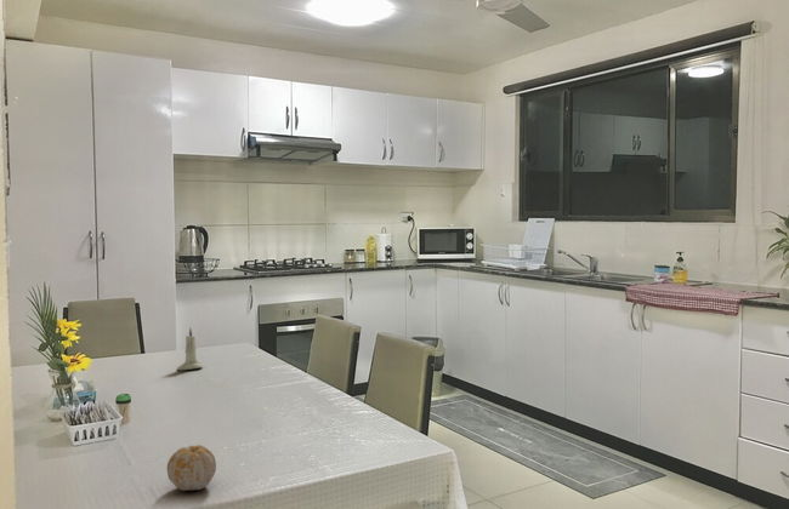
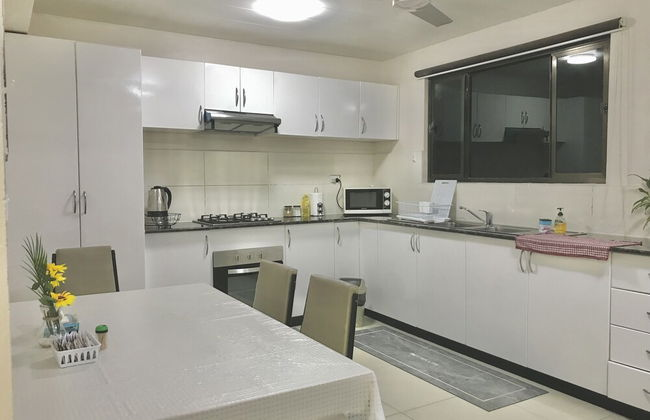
- candle (189, 347)
- fruit (192, 468)
